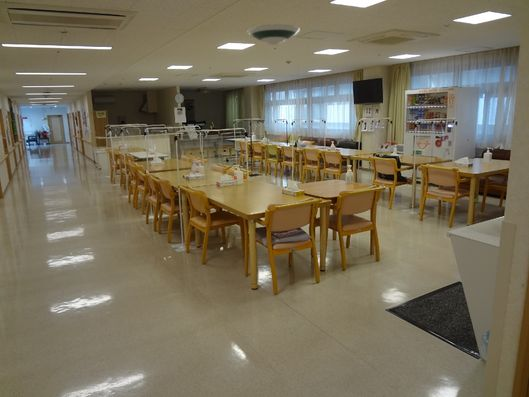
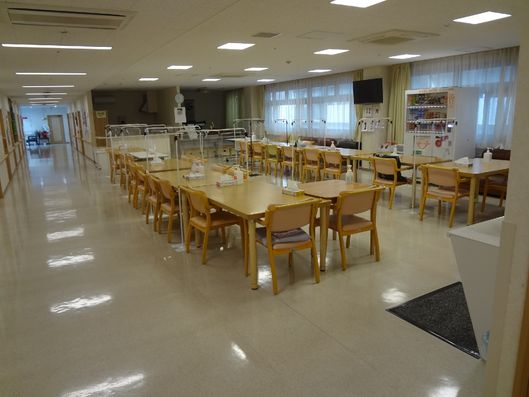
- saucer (273, 37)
